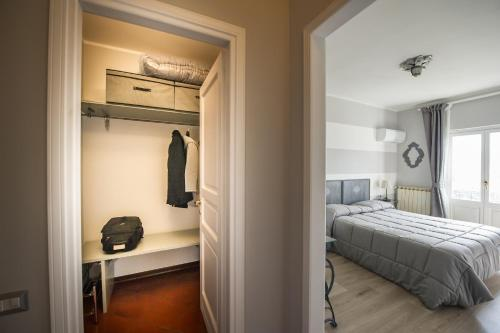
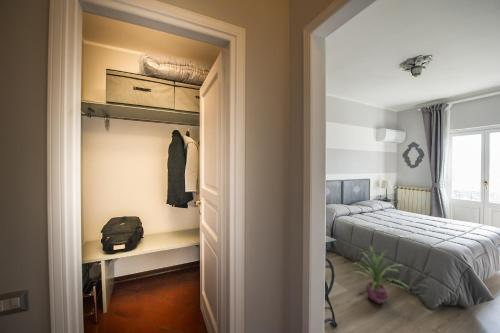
+ decorative plant (378, 274)
